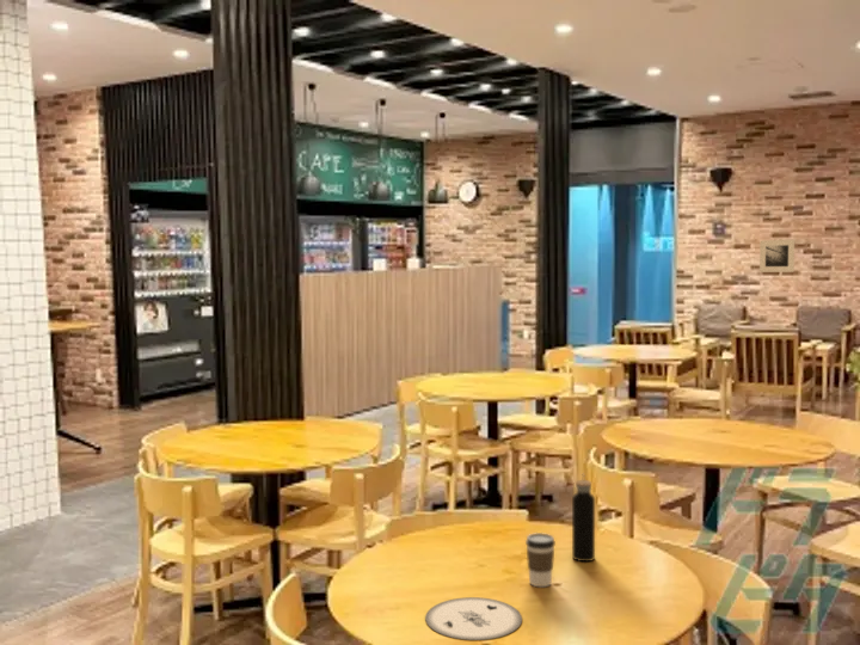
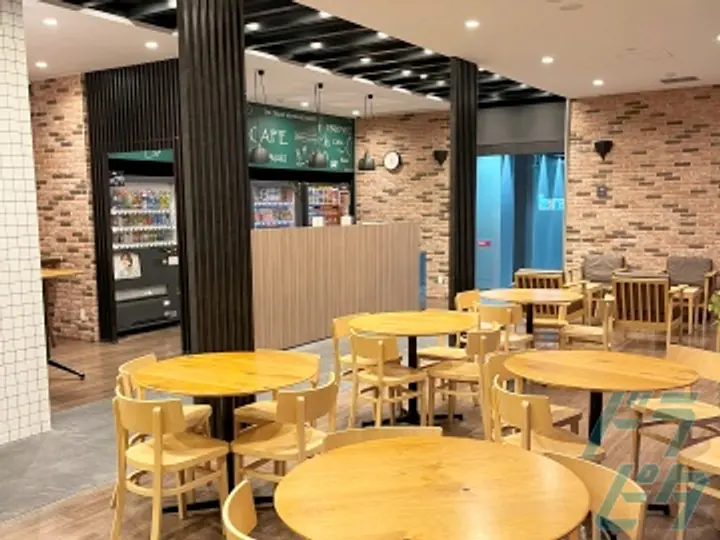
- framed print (776, 256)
- coffee cup (540, 559)
- water bottle (583, 516)
- plate (473, 615)
